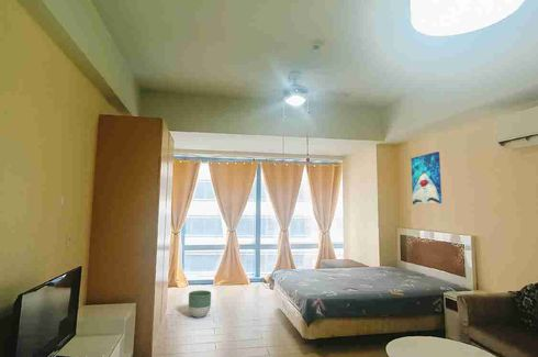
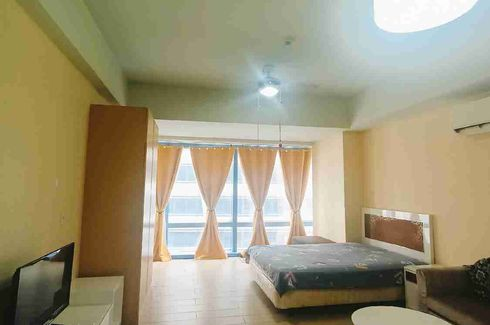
- planter (199, 304)
- wall art (425, 179)
